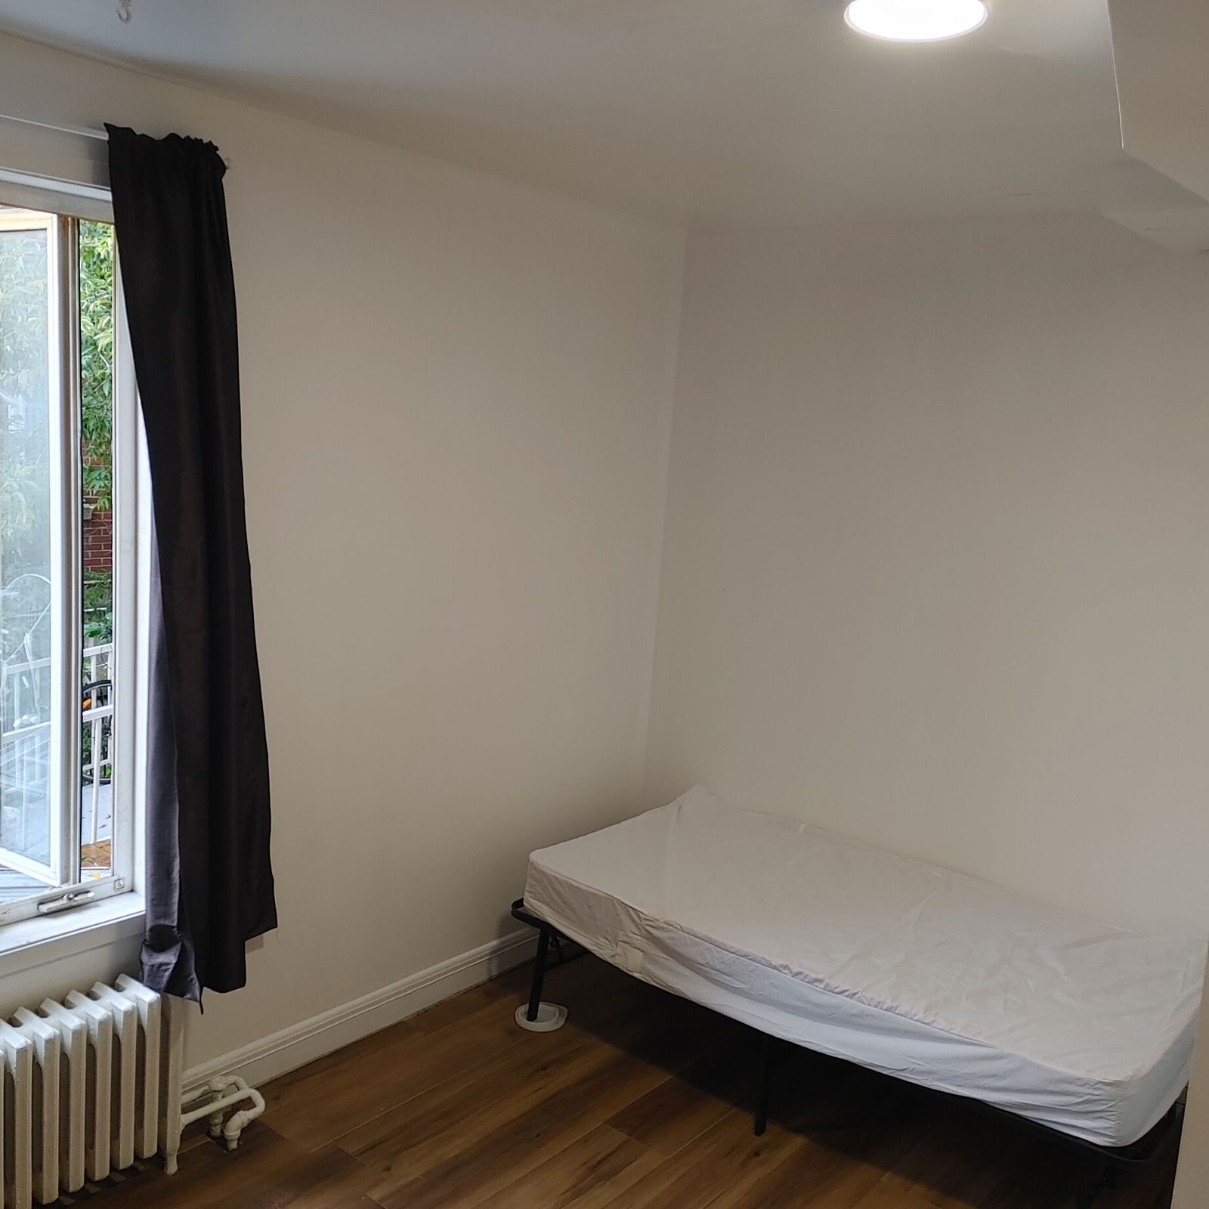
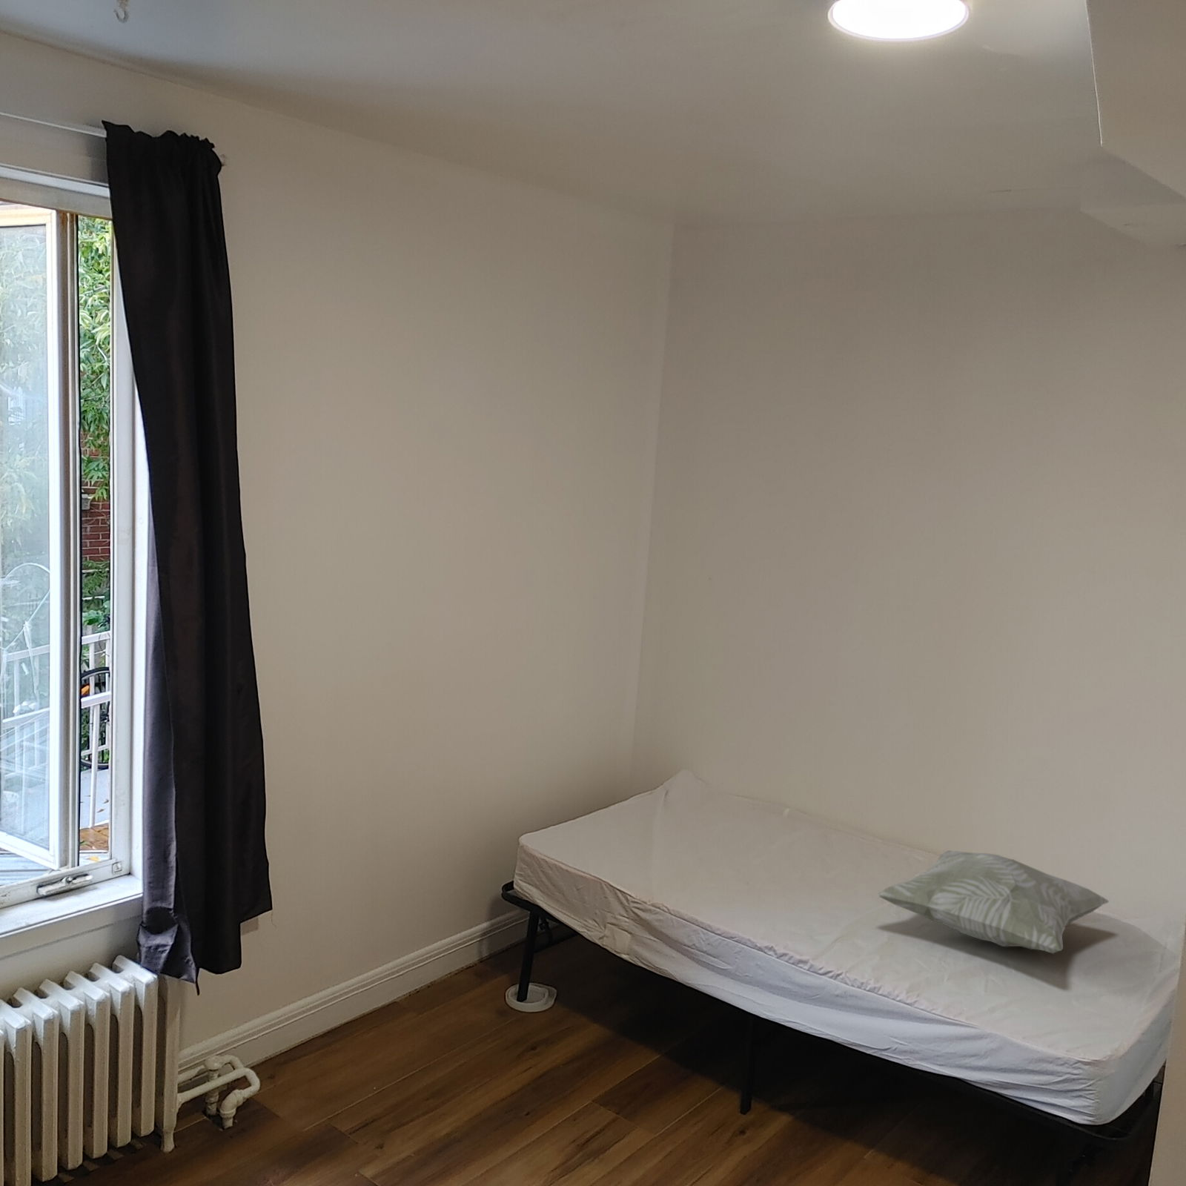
+ decorative pillow (995, 897)
